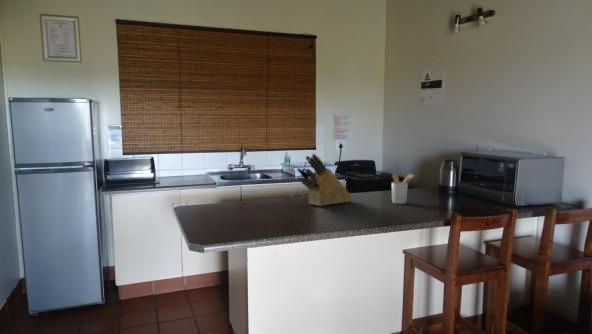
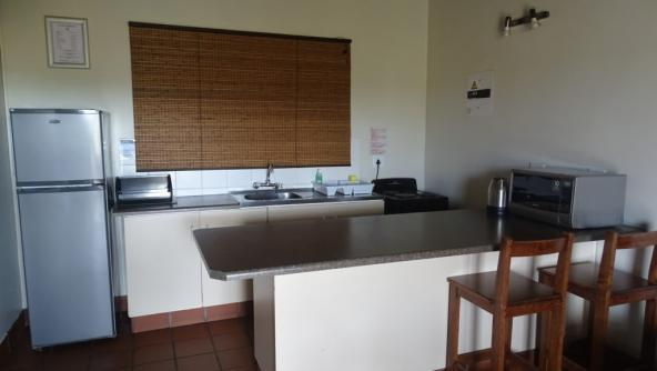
- knife block (324, 178)
- utensil holder (402, 187)
